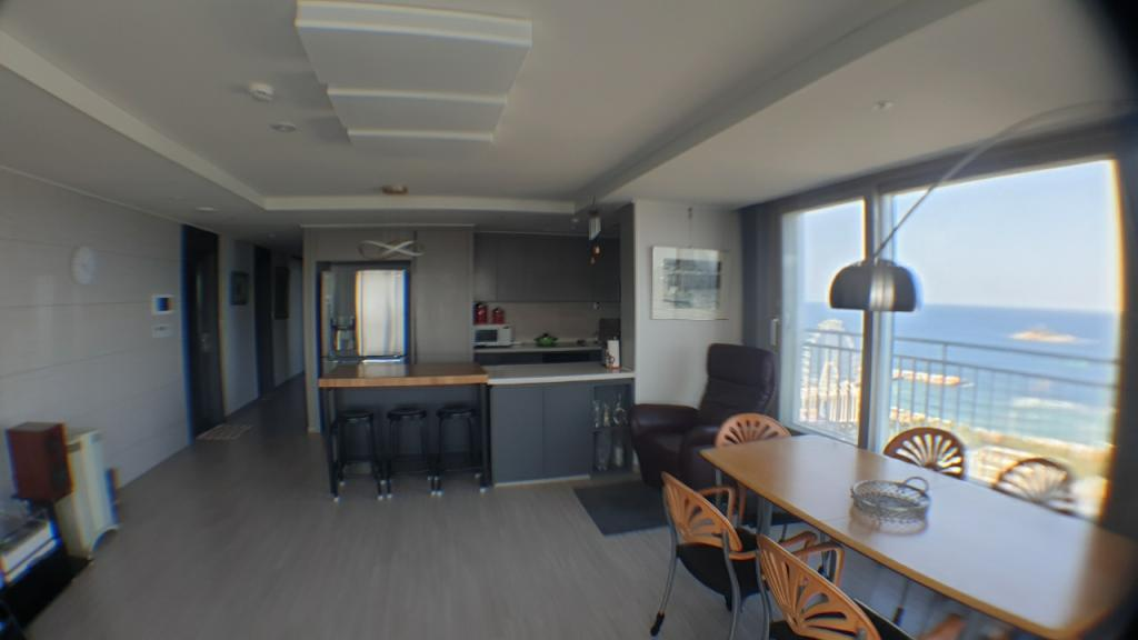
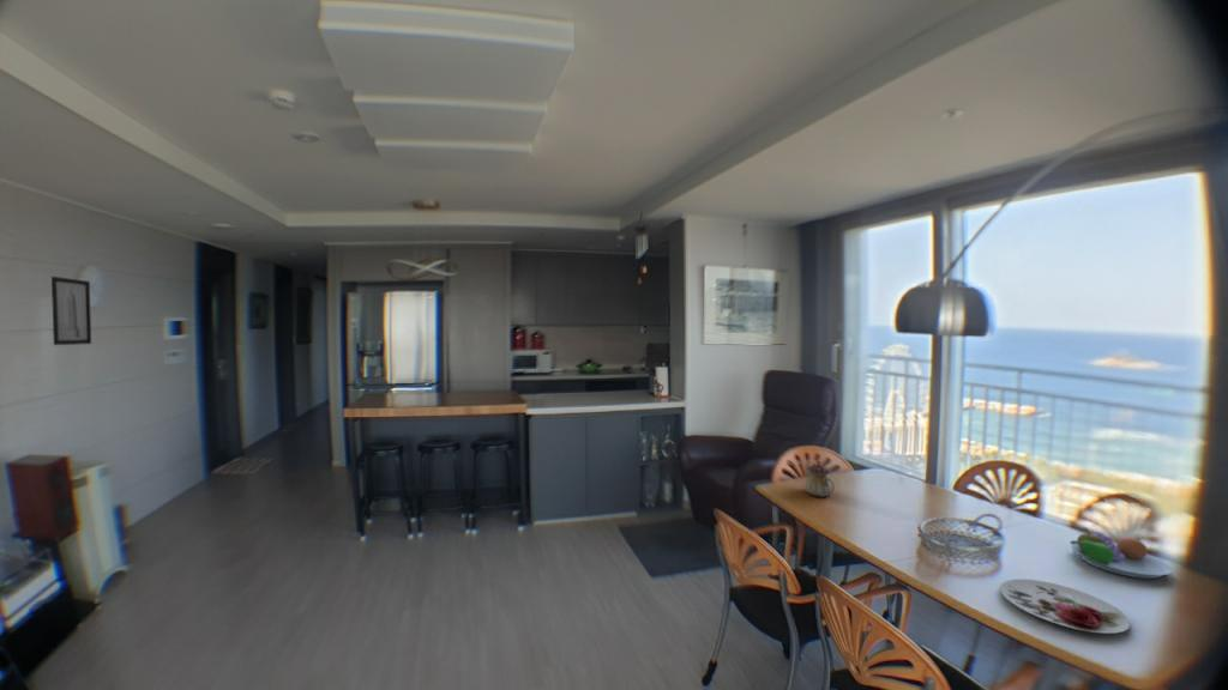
+ plate (1060, 603)
+ fruit bowl (1114, 550)
+ wall art (72, 311)
+ teapot (819, 477)
